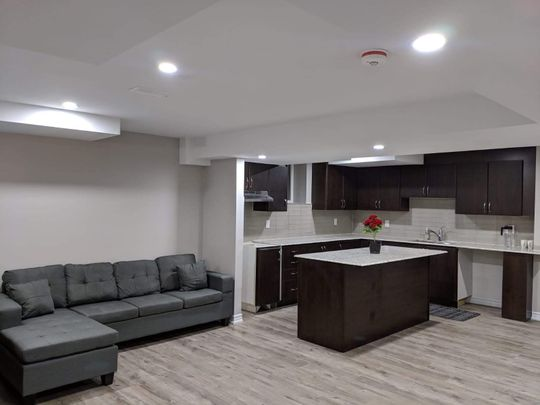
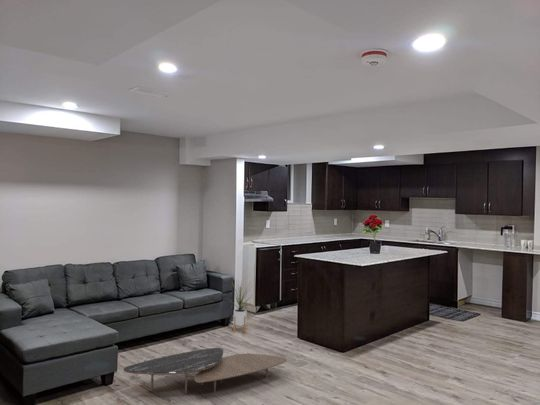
+ coffee table (209, 372)
+ house plant (240, 304)
